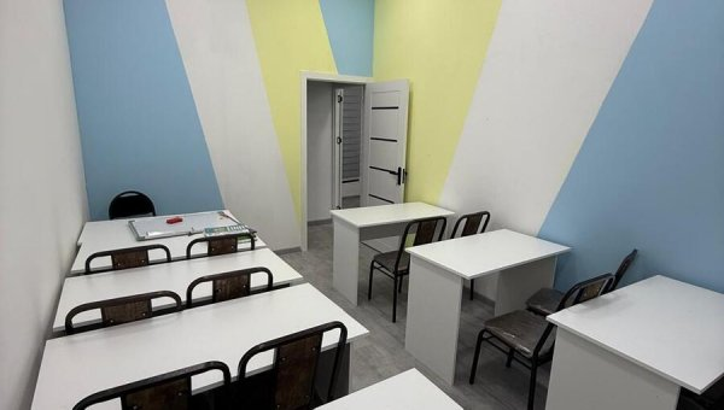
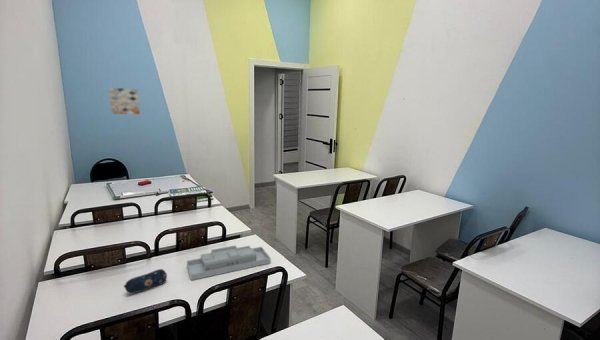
+ desk organizer (229, 257)
+ wall art (124, 101)
+ pencil case (146, 281)
